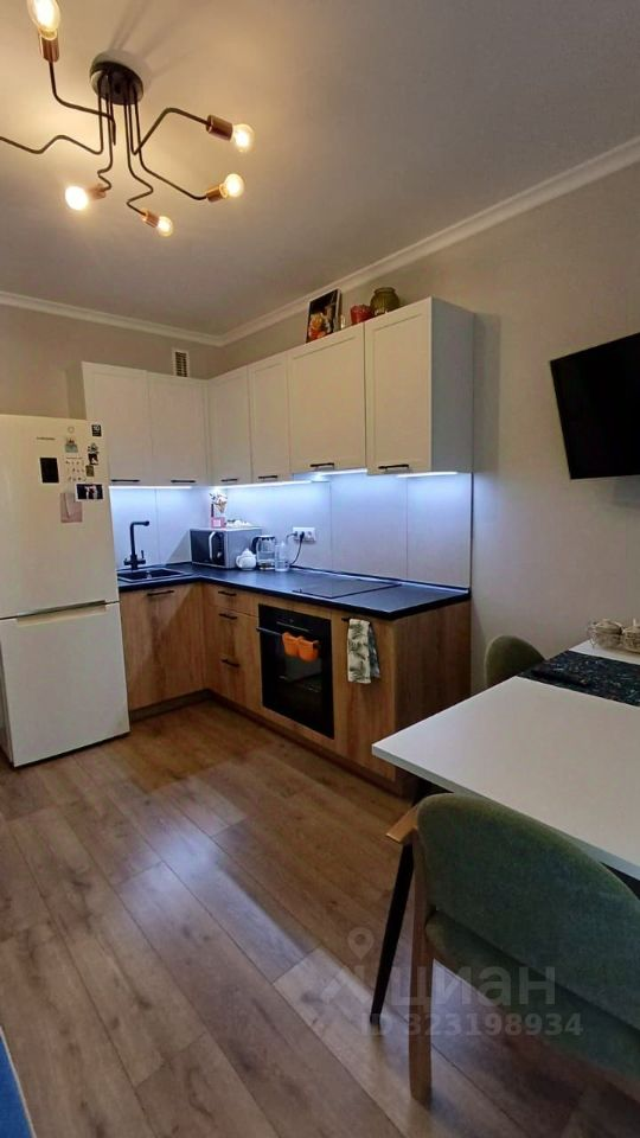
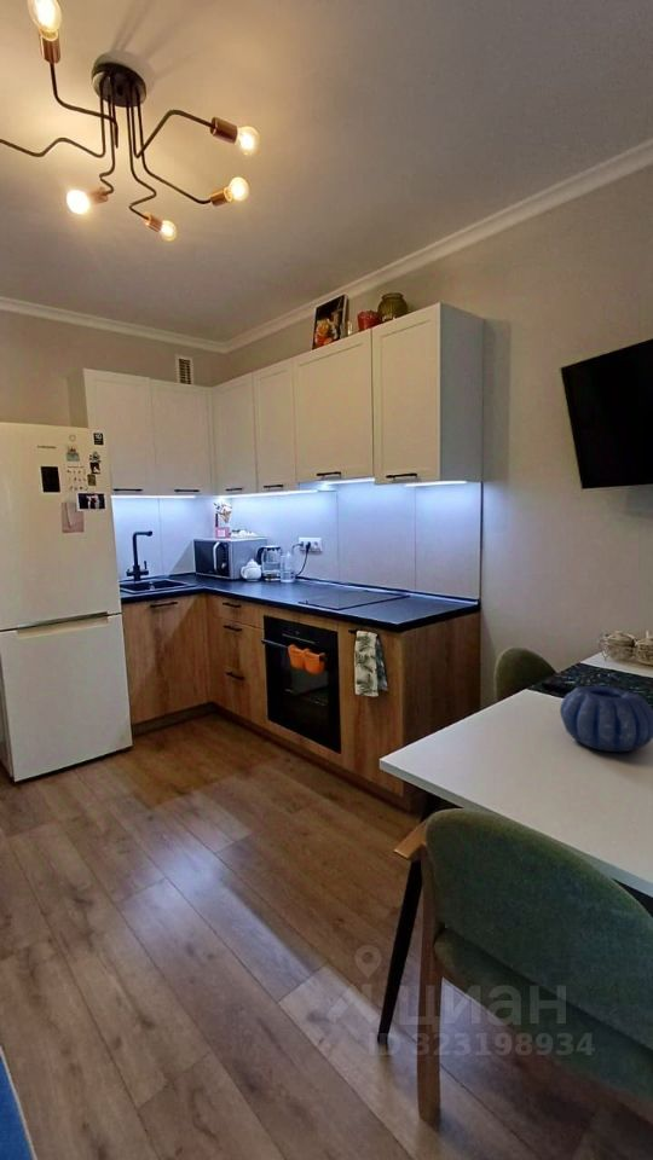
+ decorative bowl (606, 715)
